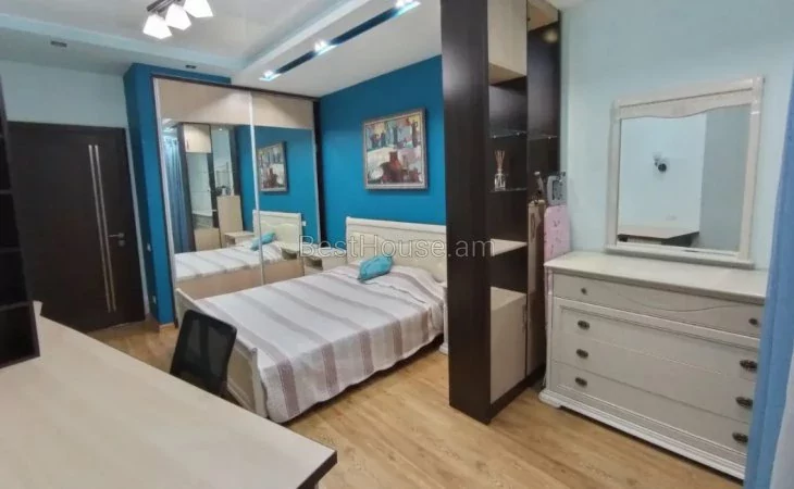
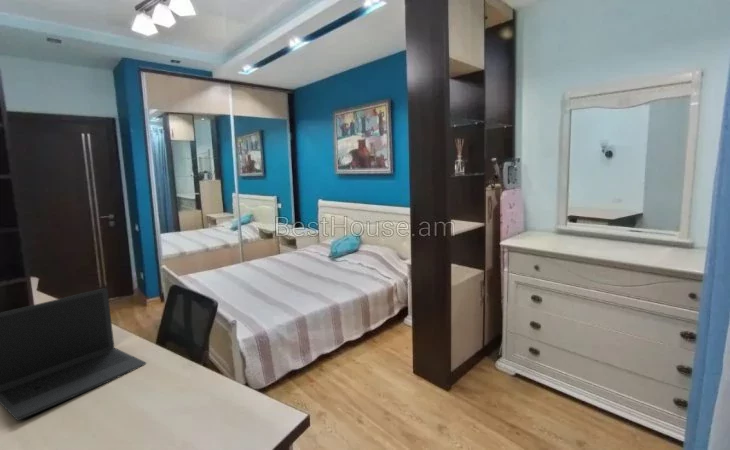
+ laptop (69, 343)
